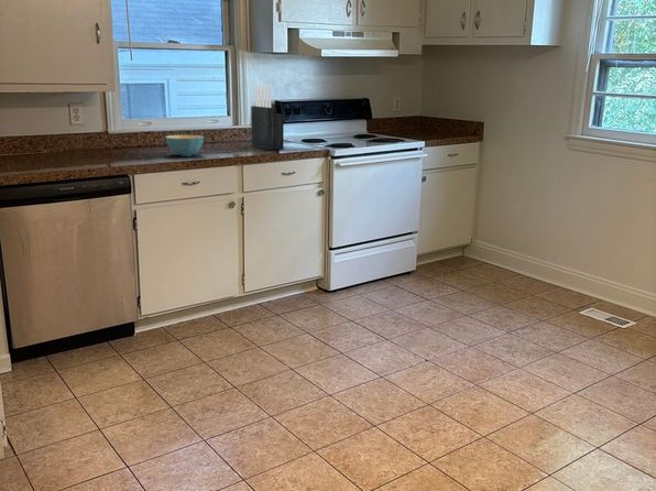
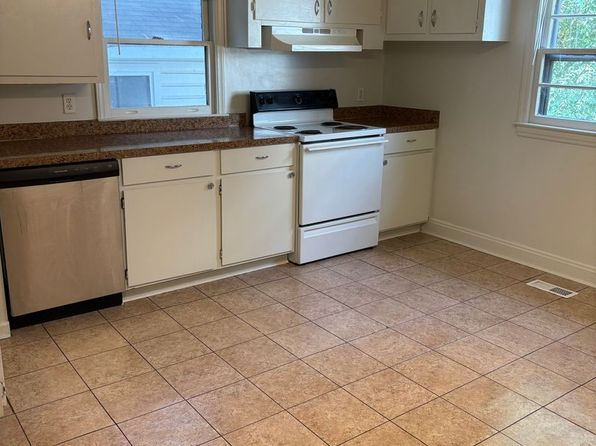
- knife block (269, 117)
- cereal bowl (185, 145)
